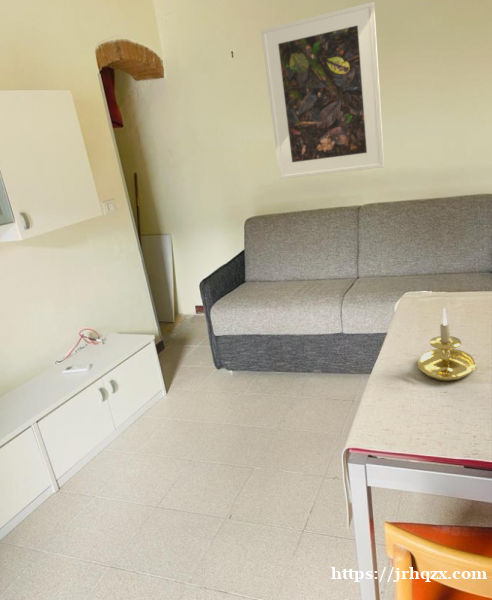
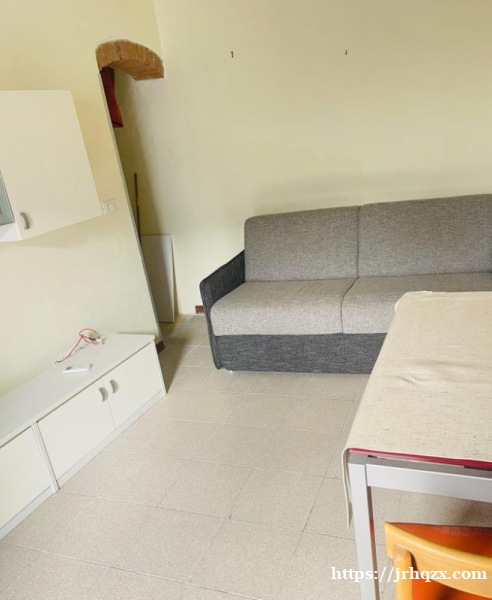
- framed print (322, 98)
- candle holder (445, 336)
